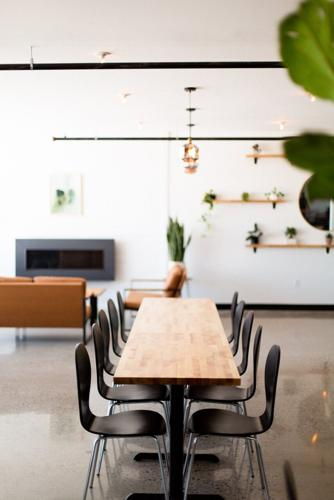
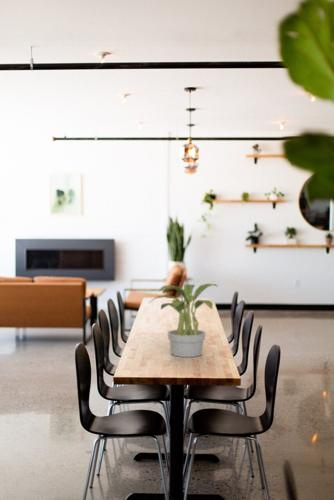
+ potted plant (186, 319)
